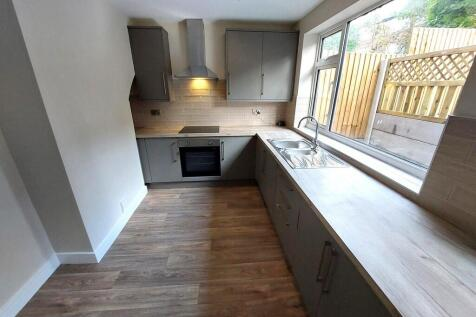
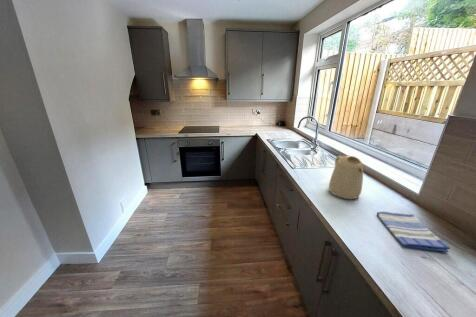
+ dish towel (408, 228)
+ kettle (345, 174)
